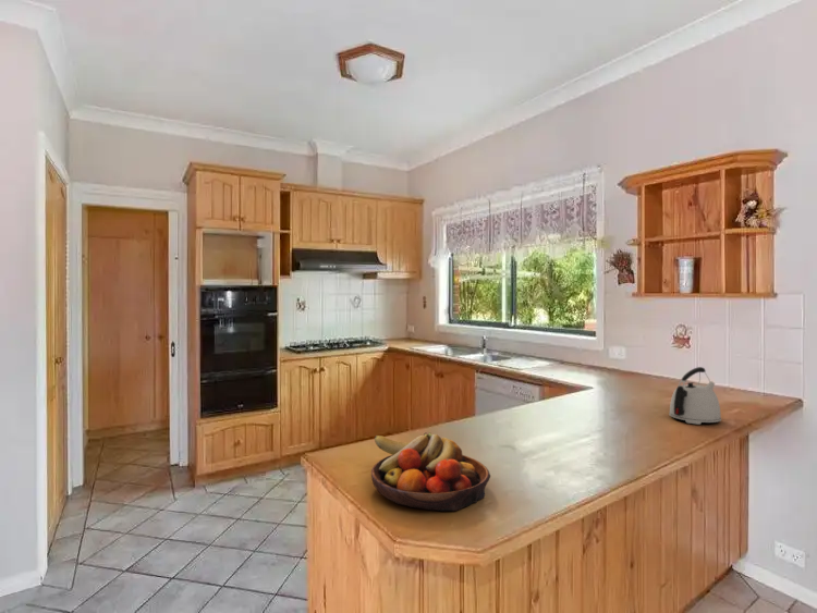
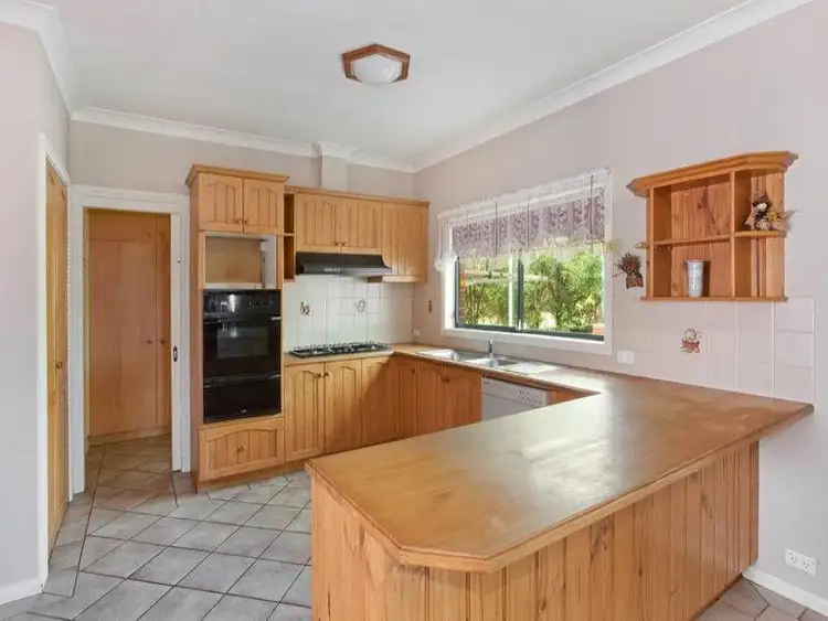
- kettle (695, 393)
- fruit bowl (428, 465)
